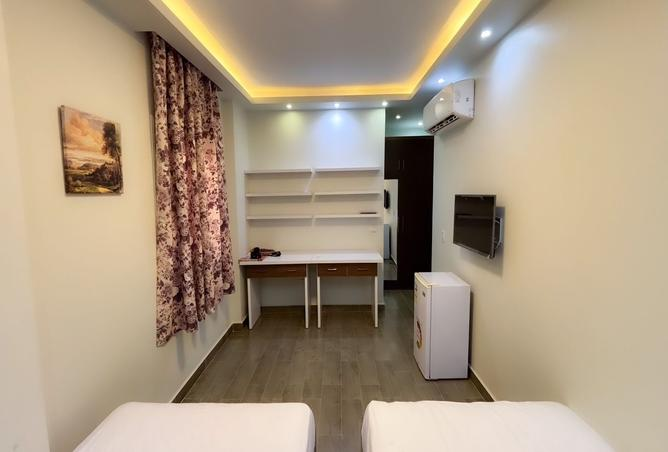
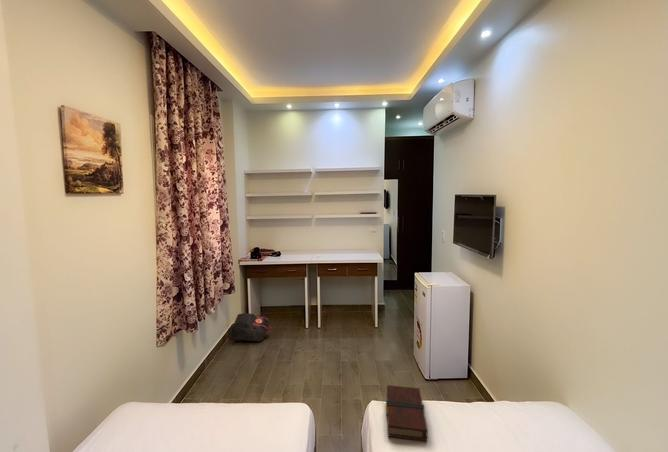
+ backpack (251, 325)
+ book (404, 410)
